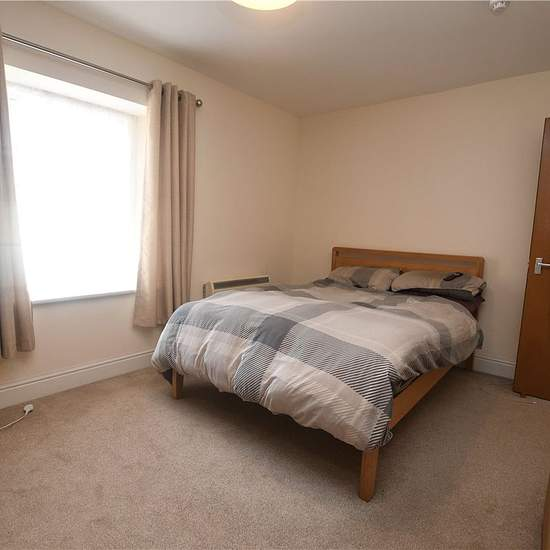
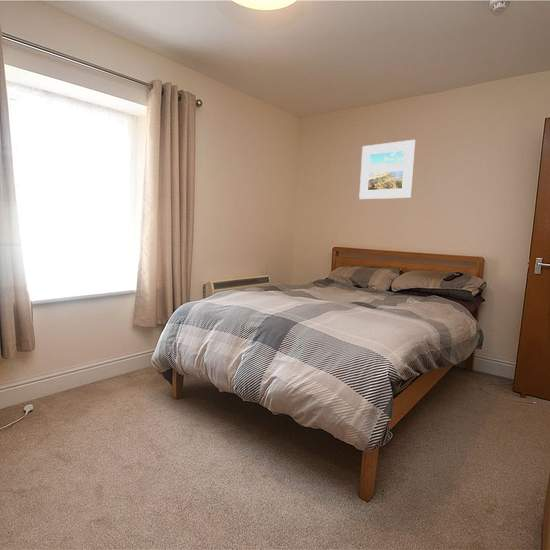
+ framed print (385, 171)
